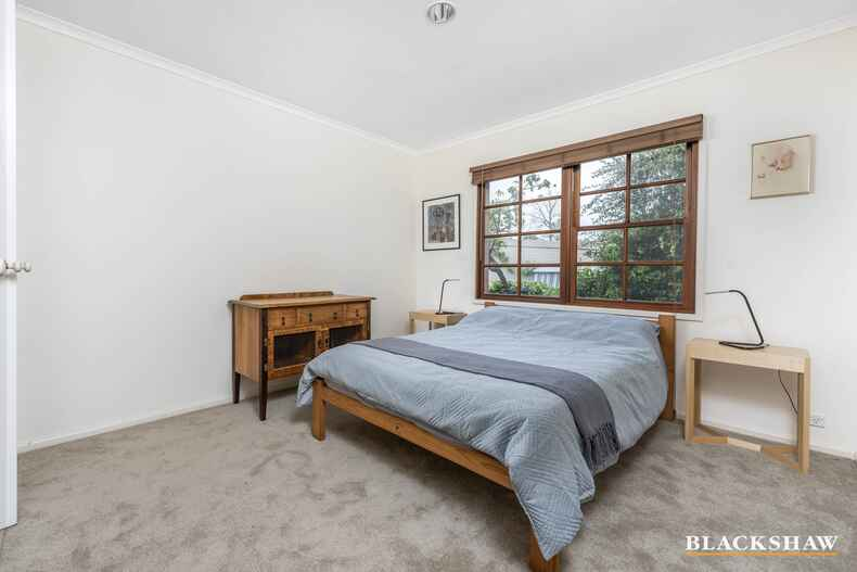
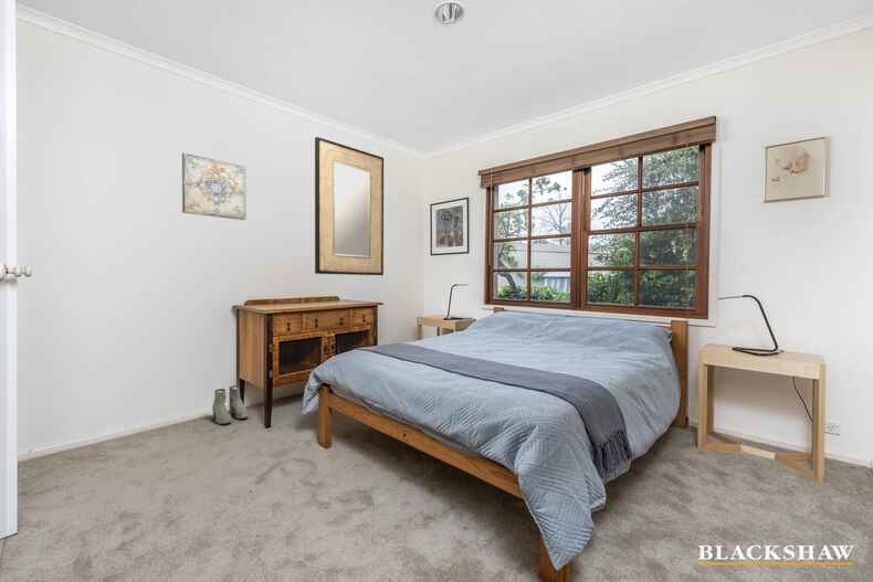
+ wall art (215, 188)
+ boots (230, 403)
+ home mirror (351, 211)
